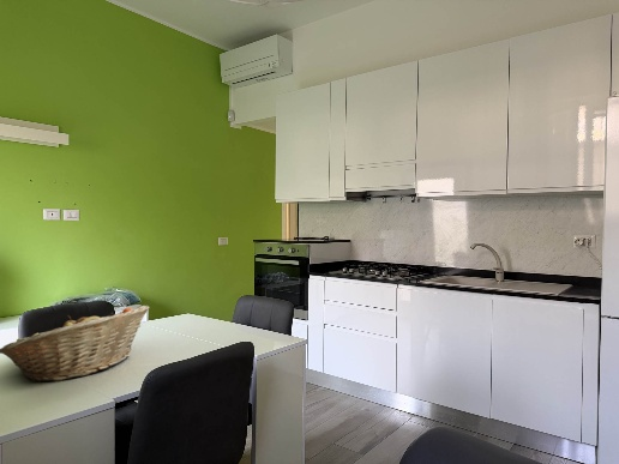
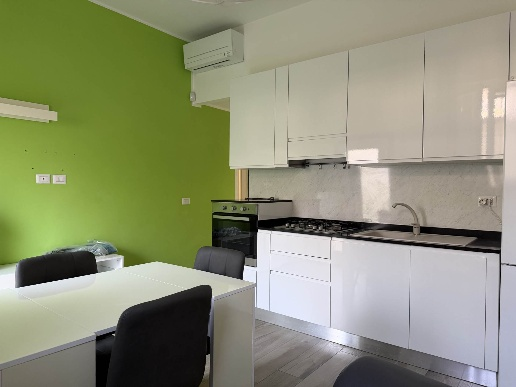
- fruit basket (83, 337)
